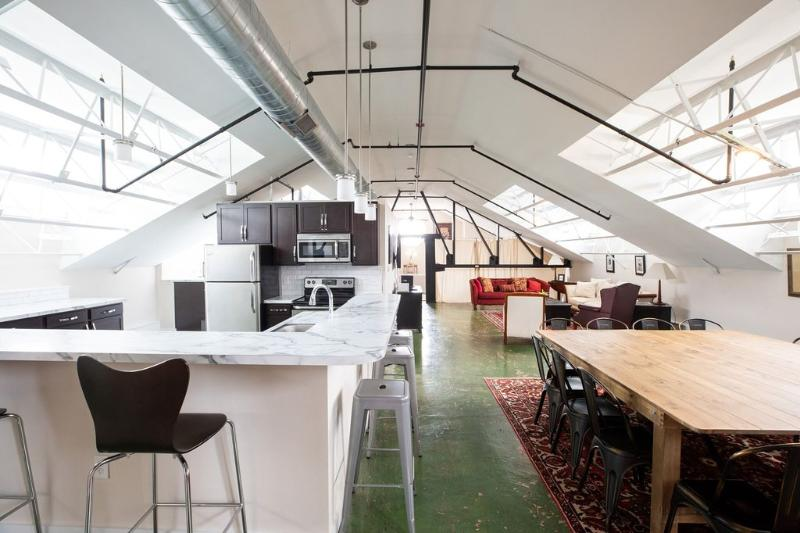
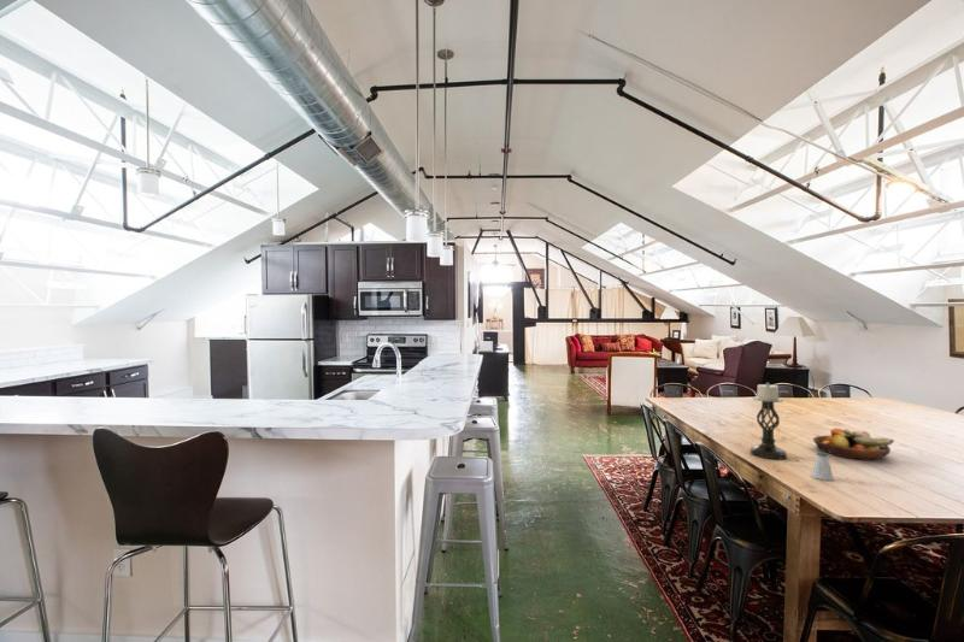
+ saltshaker (822, 465)
+ fruit bowl (851, 440)
+ candle holder (769, 418)
